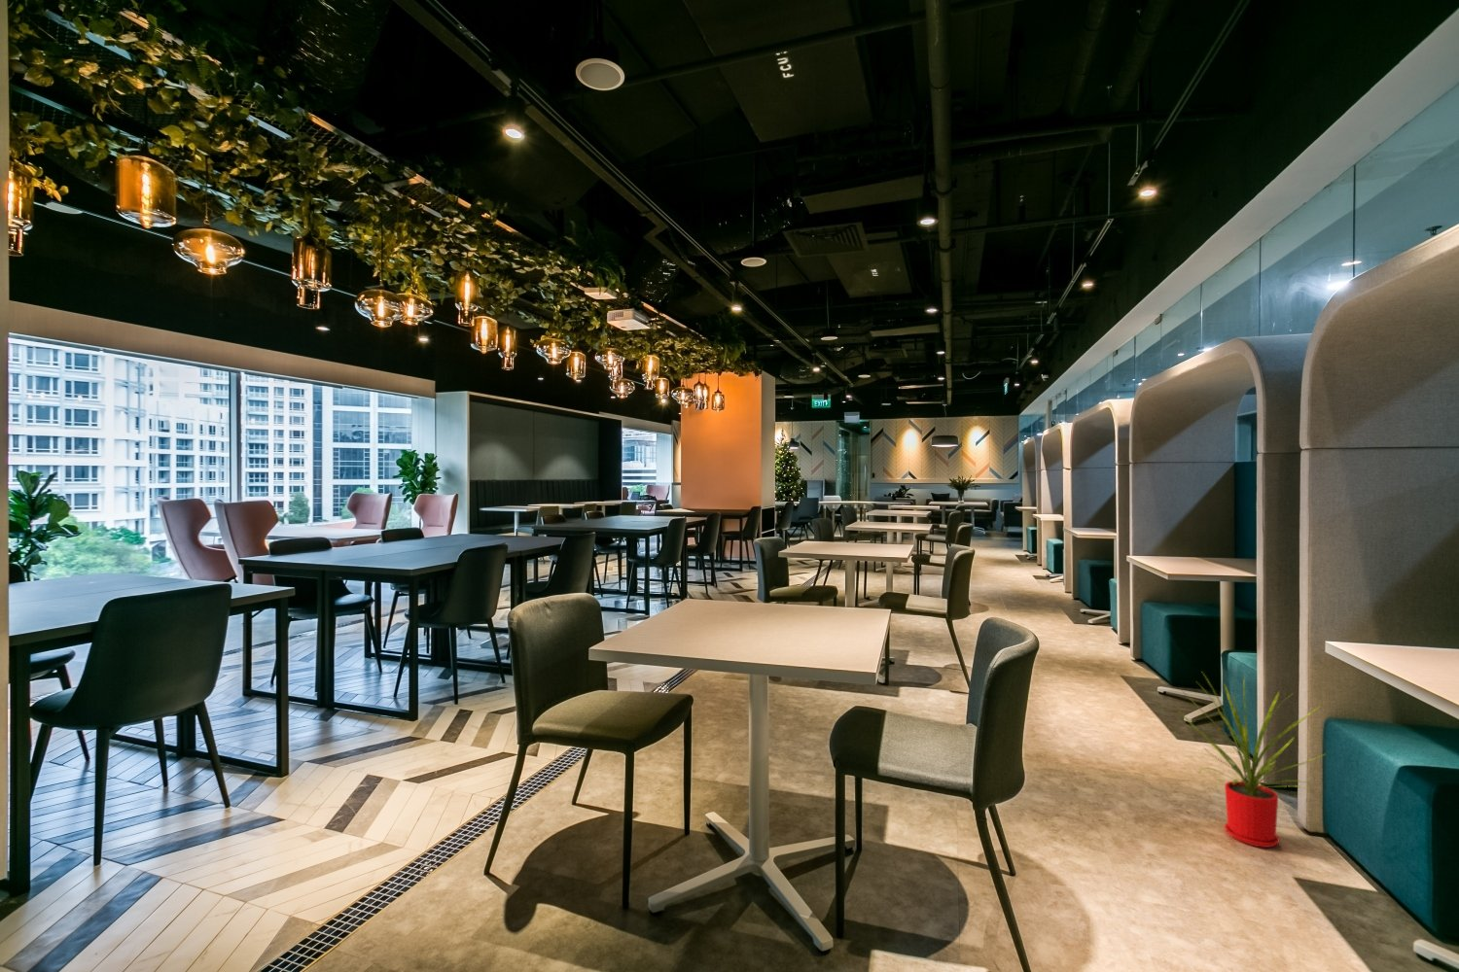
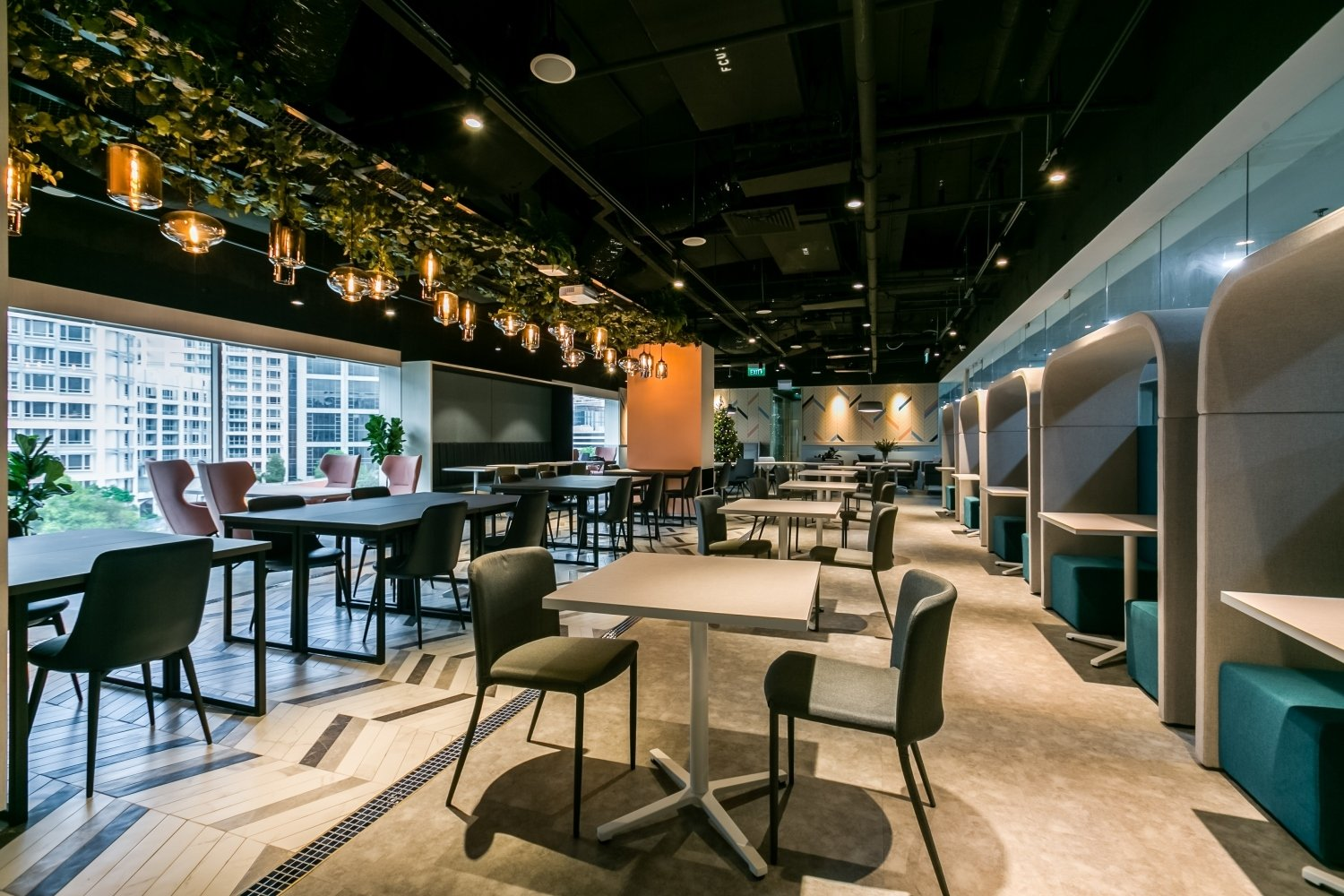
- house plant (1253, 760)
